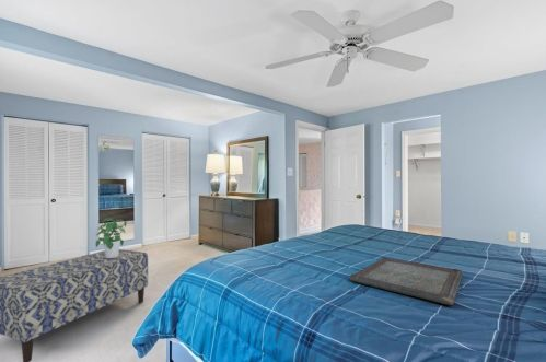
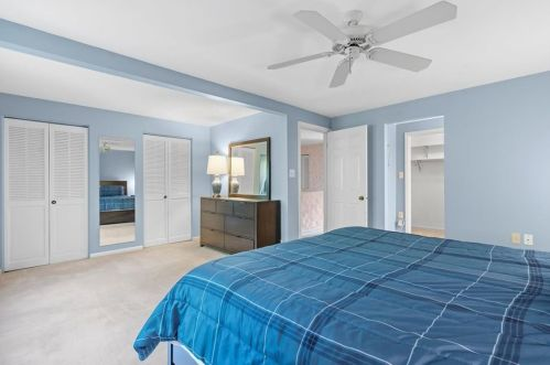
- bench (79, 293)
- serving tray (409, 276)
- potted plant (112, 237)
